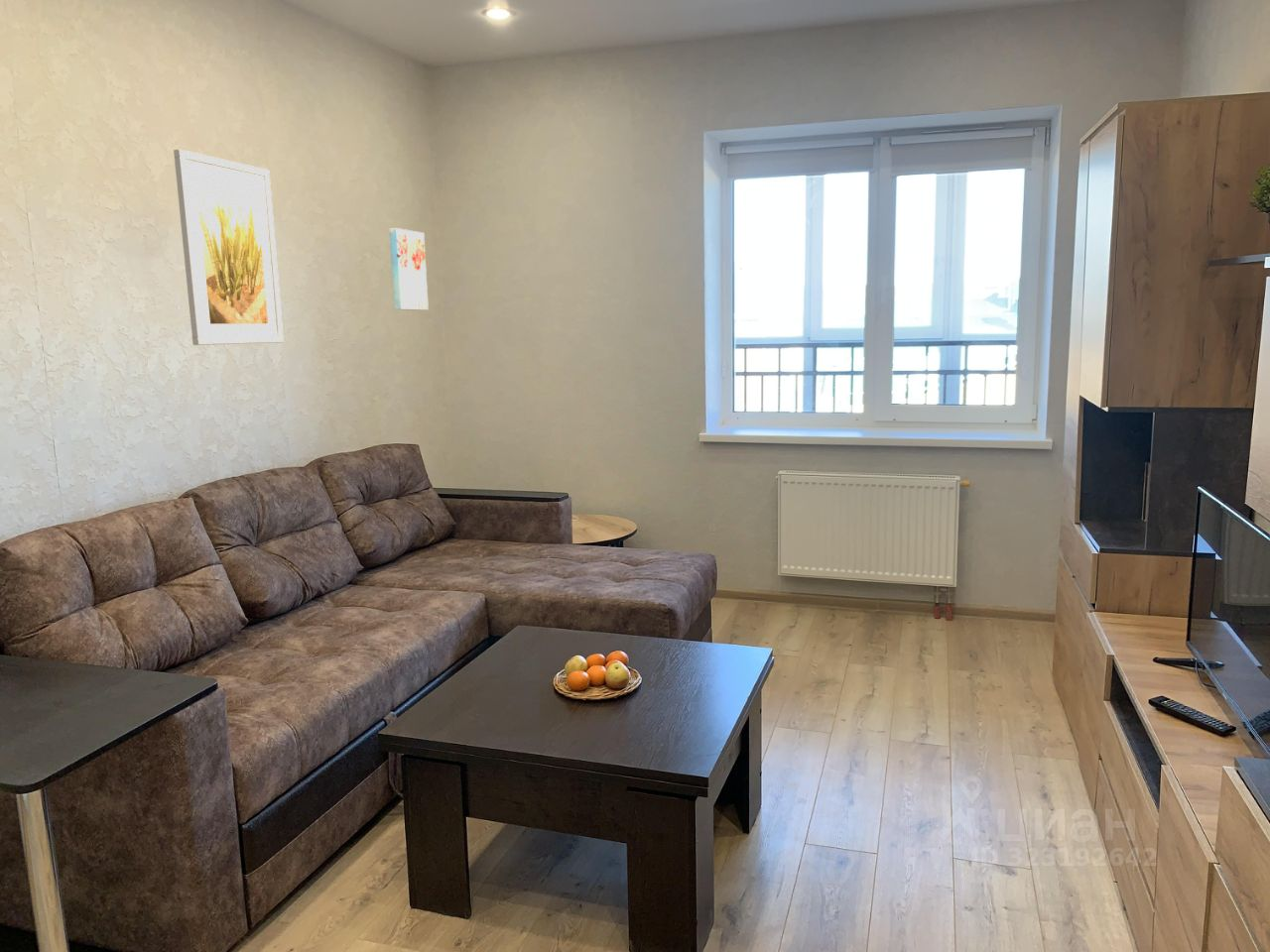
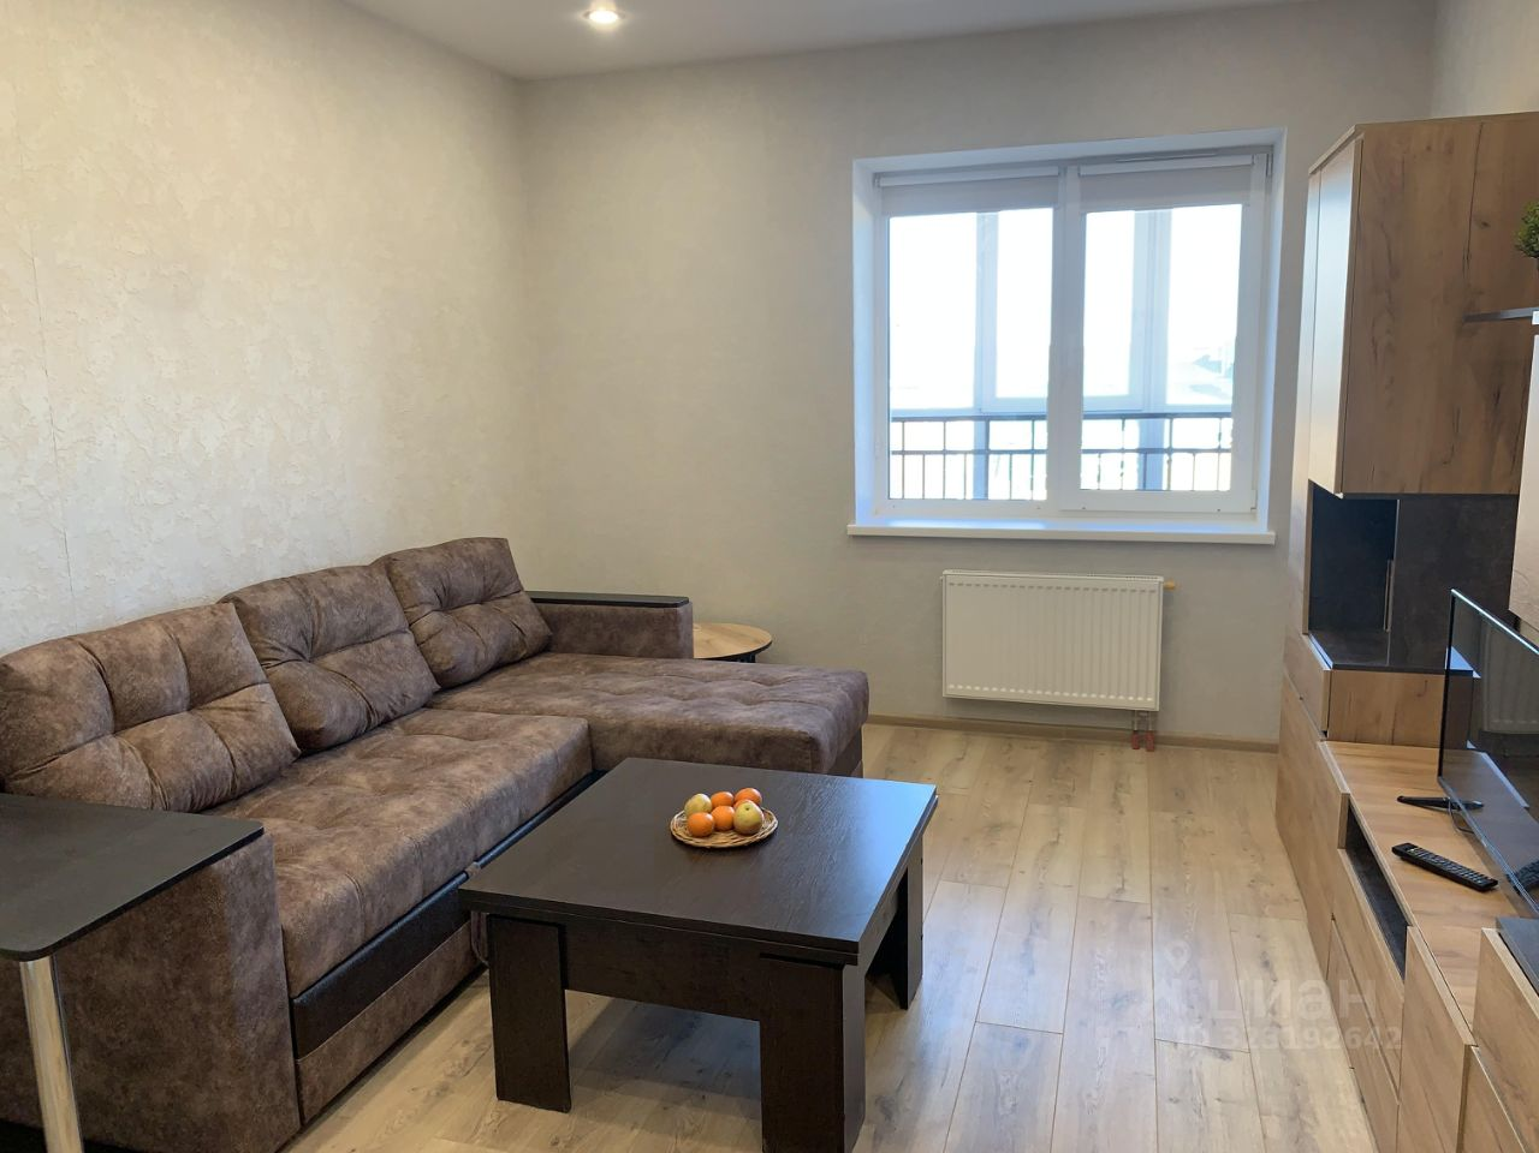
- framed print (232, 253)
- wall art (409, 270)
